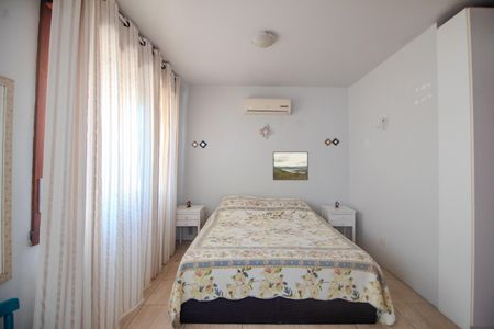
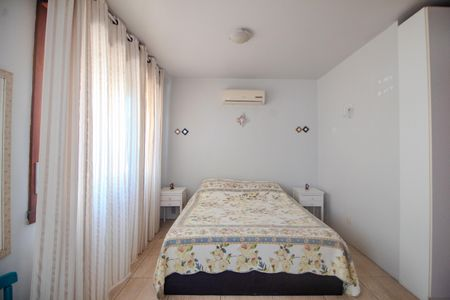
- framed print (290, 166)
